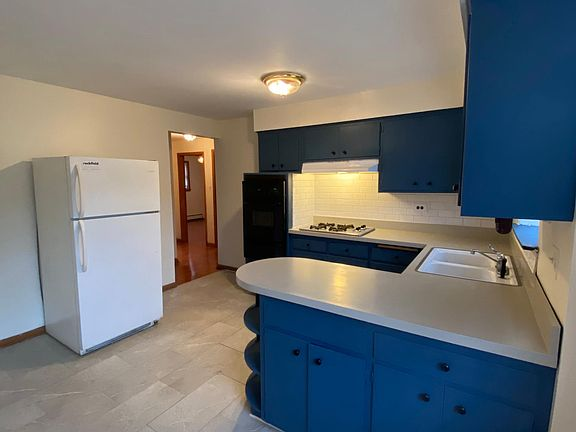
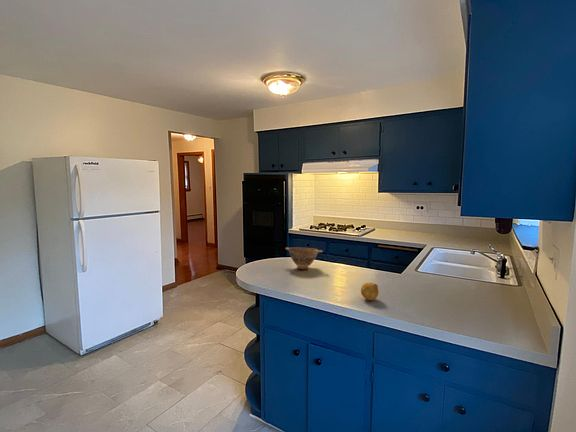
+ bowl (303, 257)
+ fruit (369, 291)
